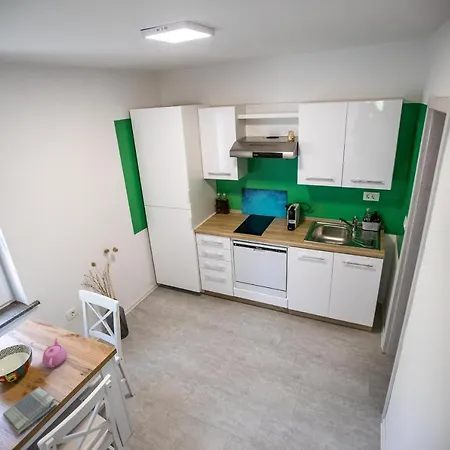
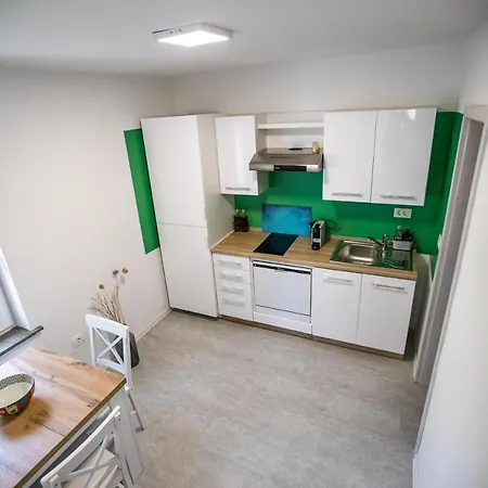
- teapot (54, 353)
- dish towel (30, 408)
